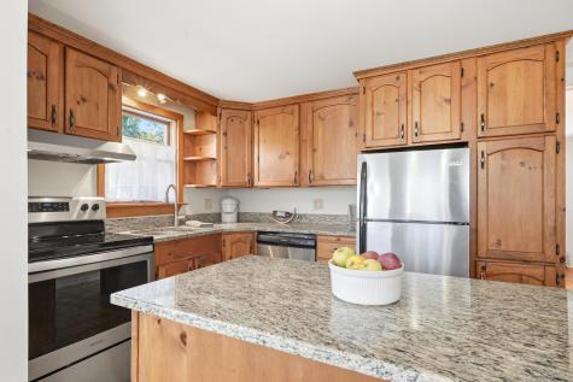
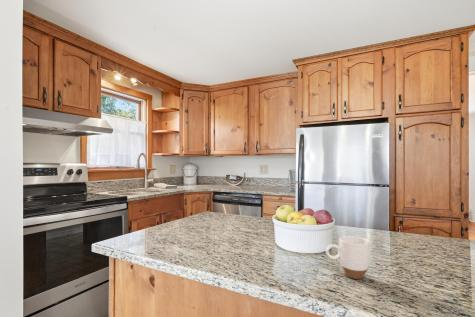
+ mug (347, 257)
